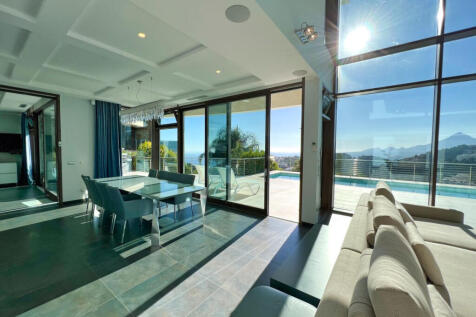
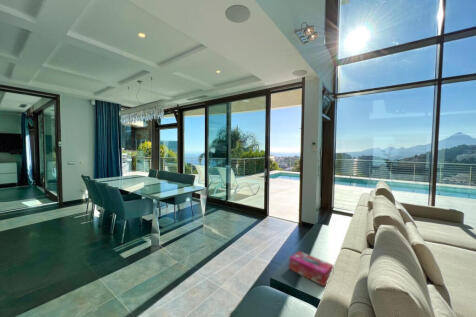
+ tissue box (310, 267)
